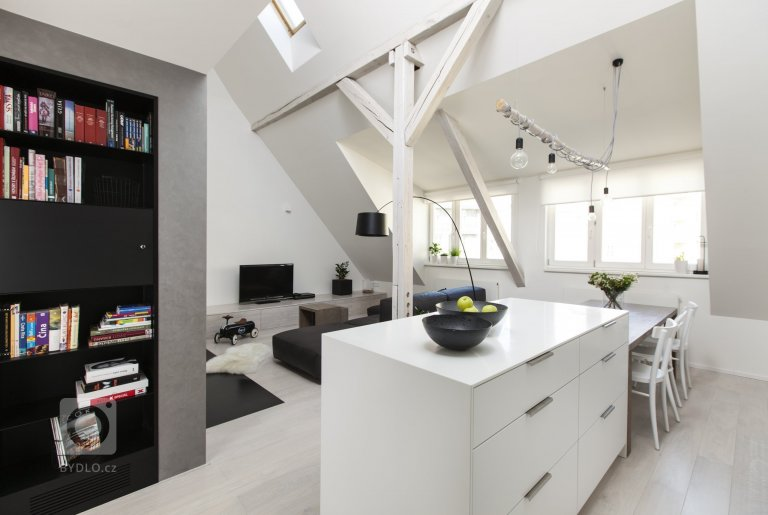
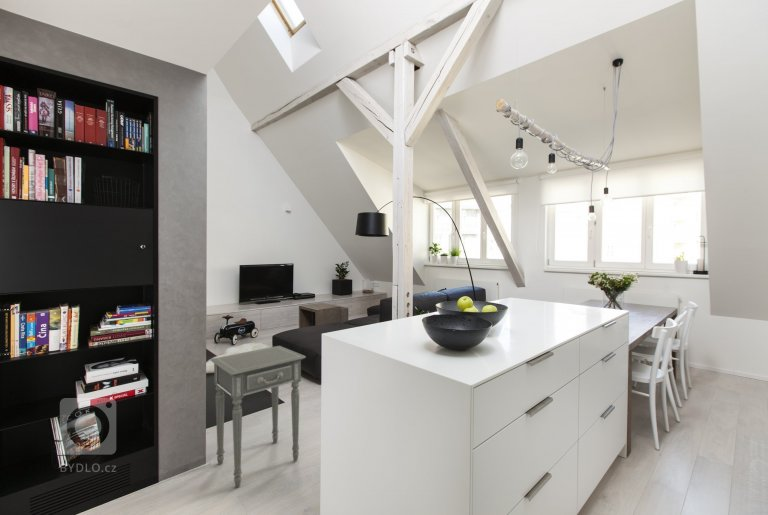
+ side table (272, 410)
